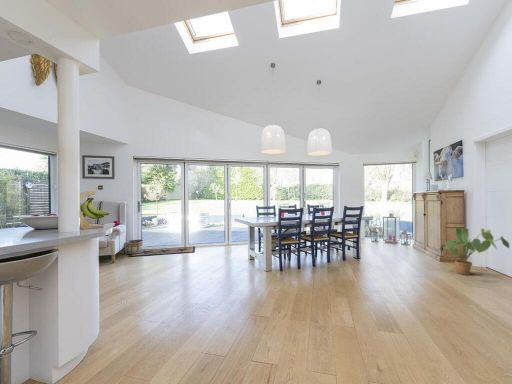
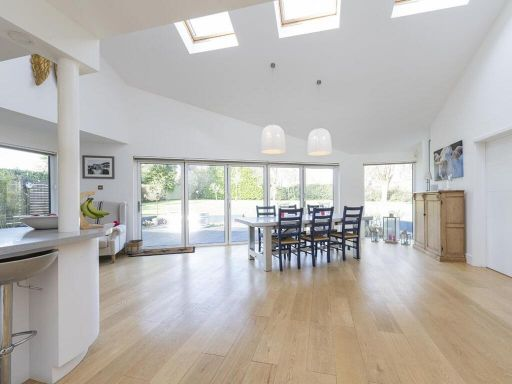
- house plant (472, 250)
